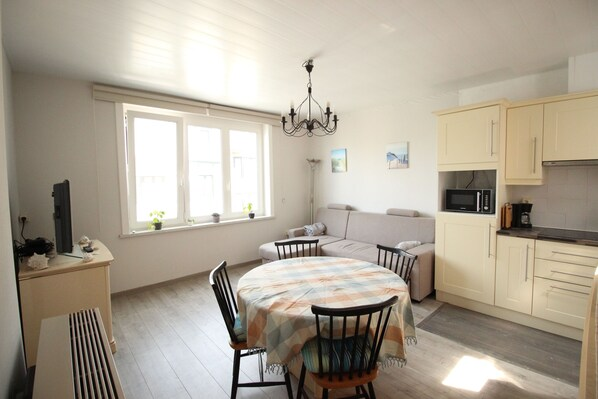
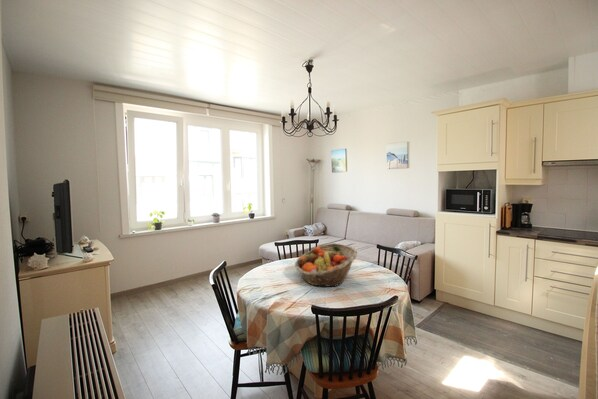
+ fruit basket (325, 263)
